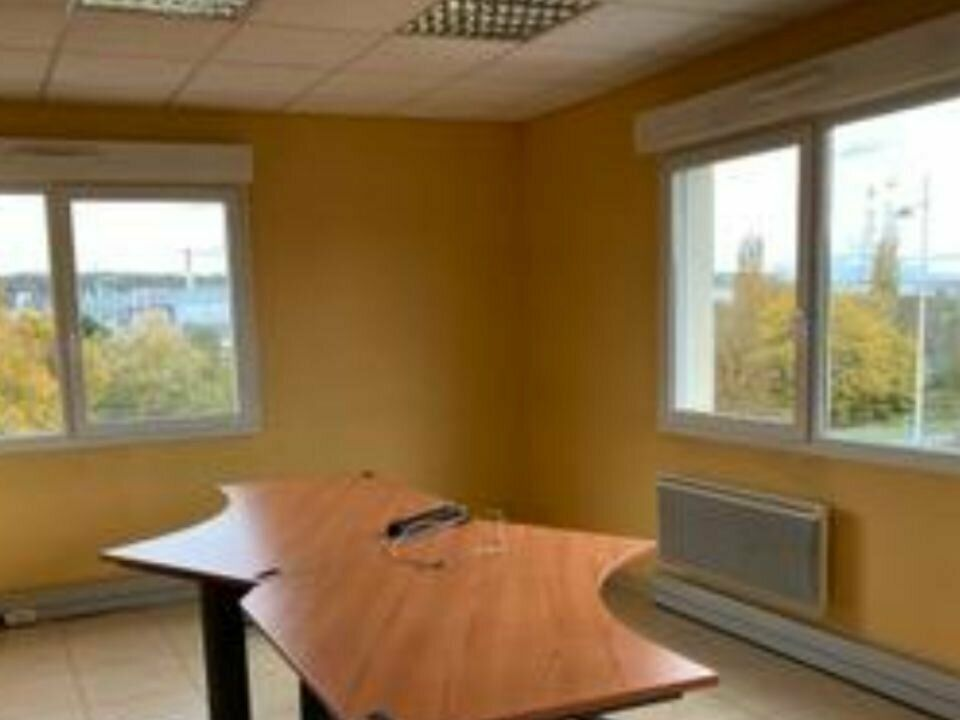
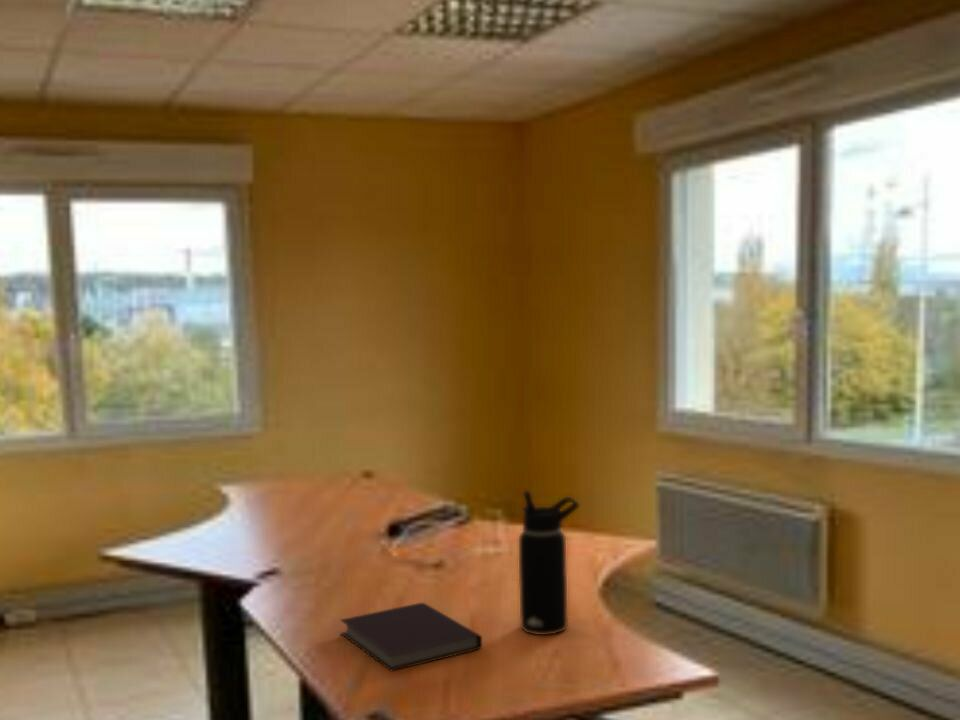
+ notebook (409, 633)
+ water bottle (548, 558)
